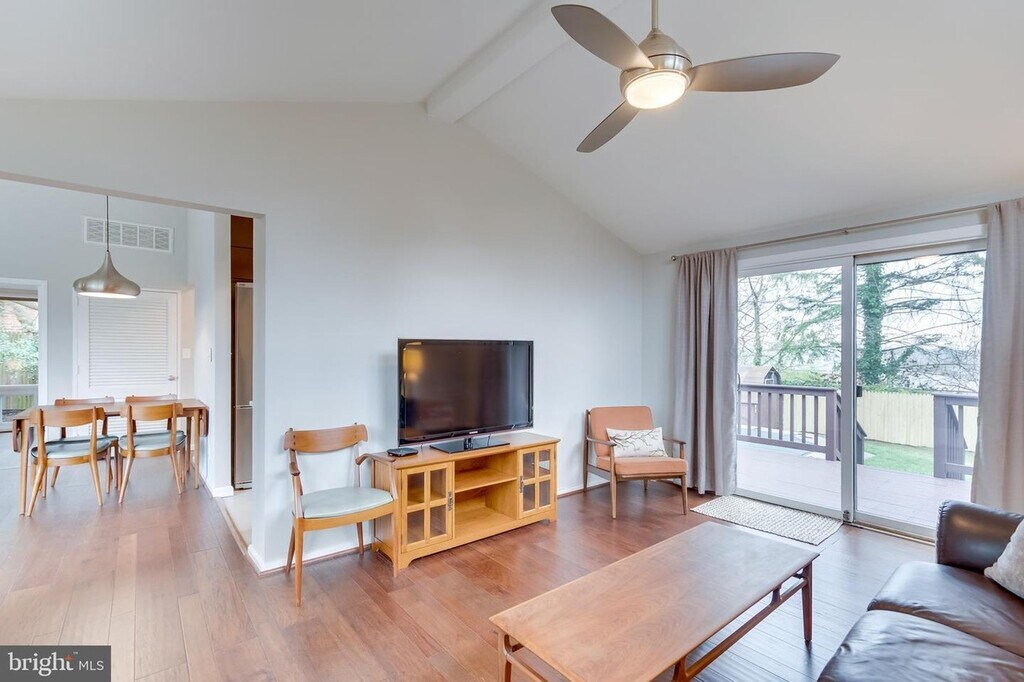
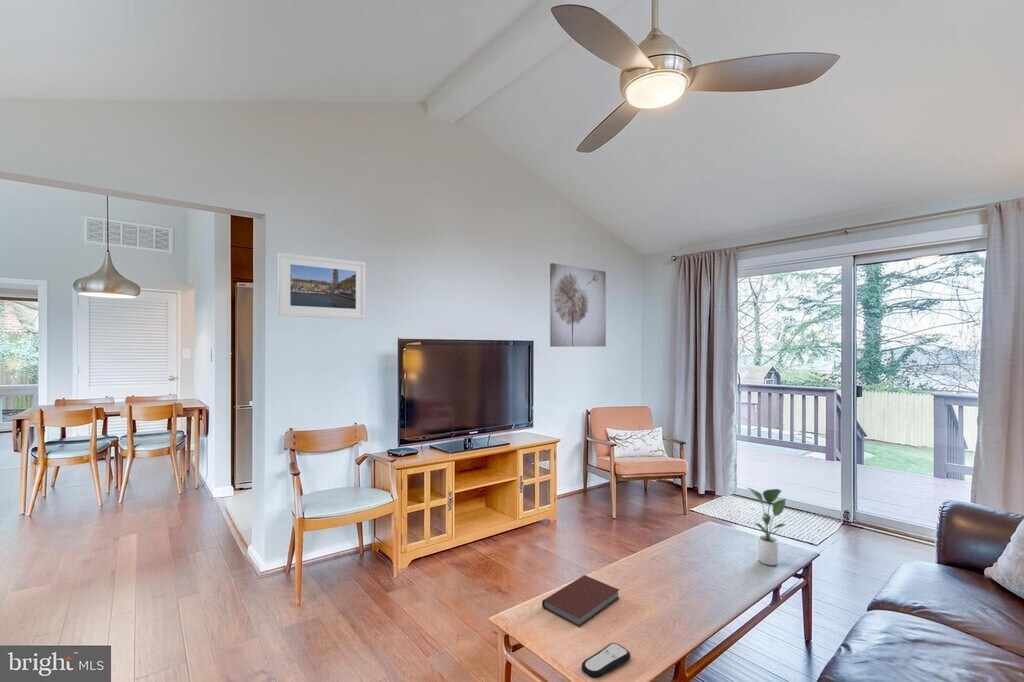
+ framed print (324, 287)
+ book (581, 598)
+ wall art (579, 307)
+ potted plant (769, 522)
+ remote control (605, 660)
